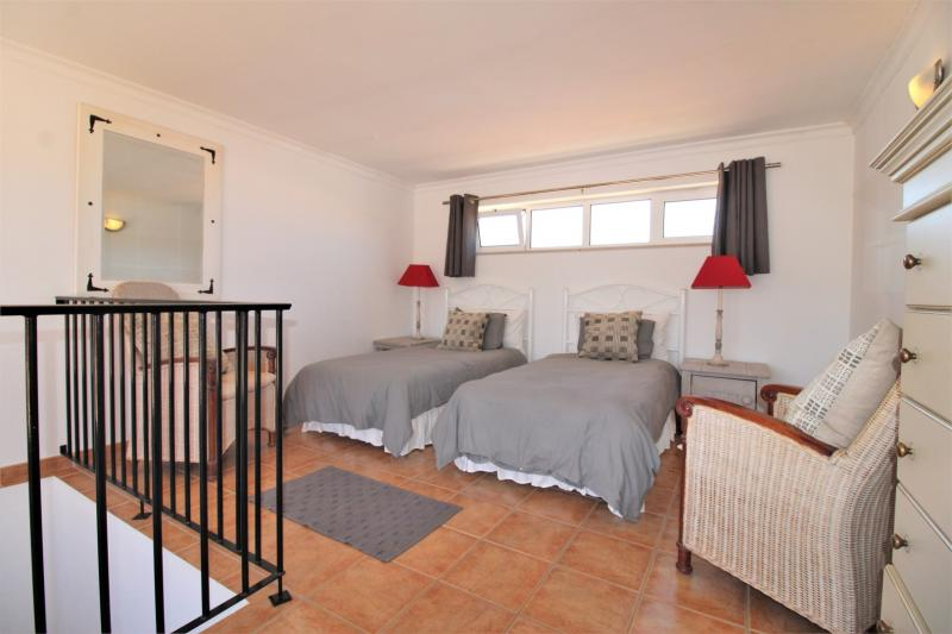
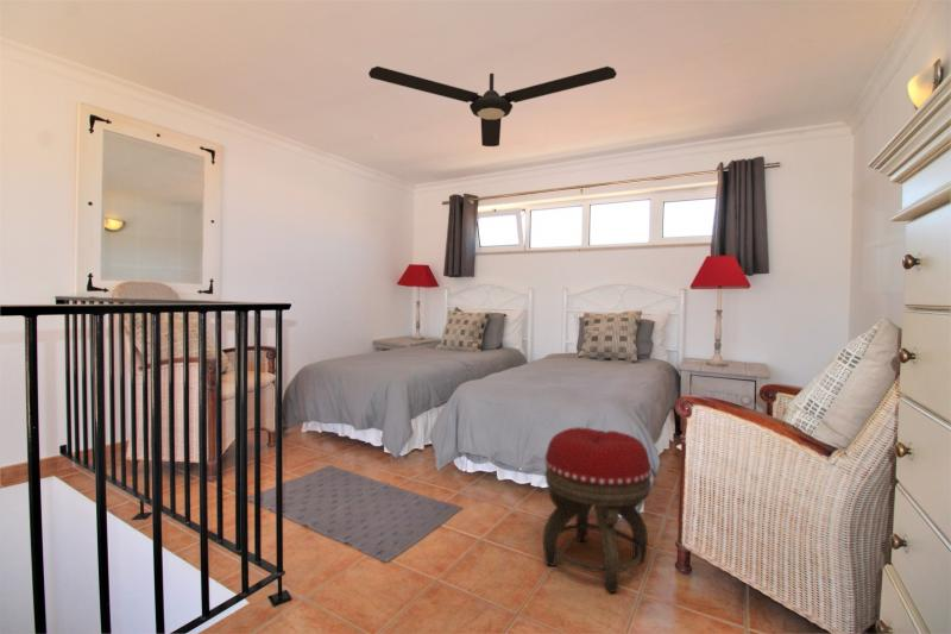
+ footstool (596, 498)
+ ceiling fan (491, 106)
